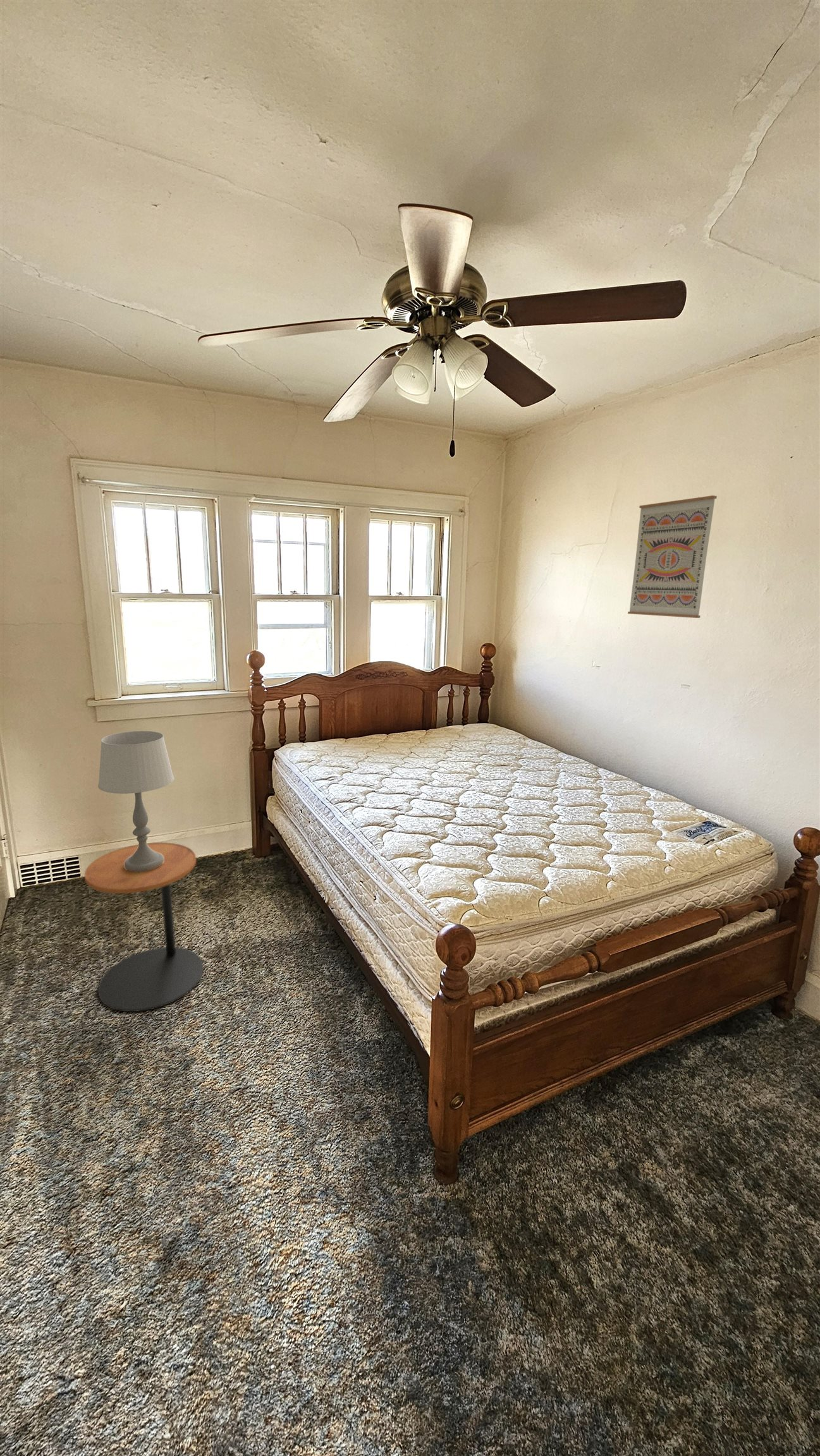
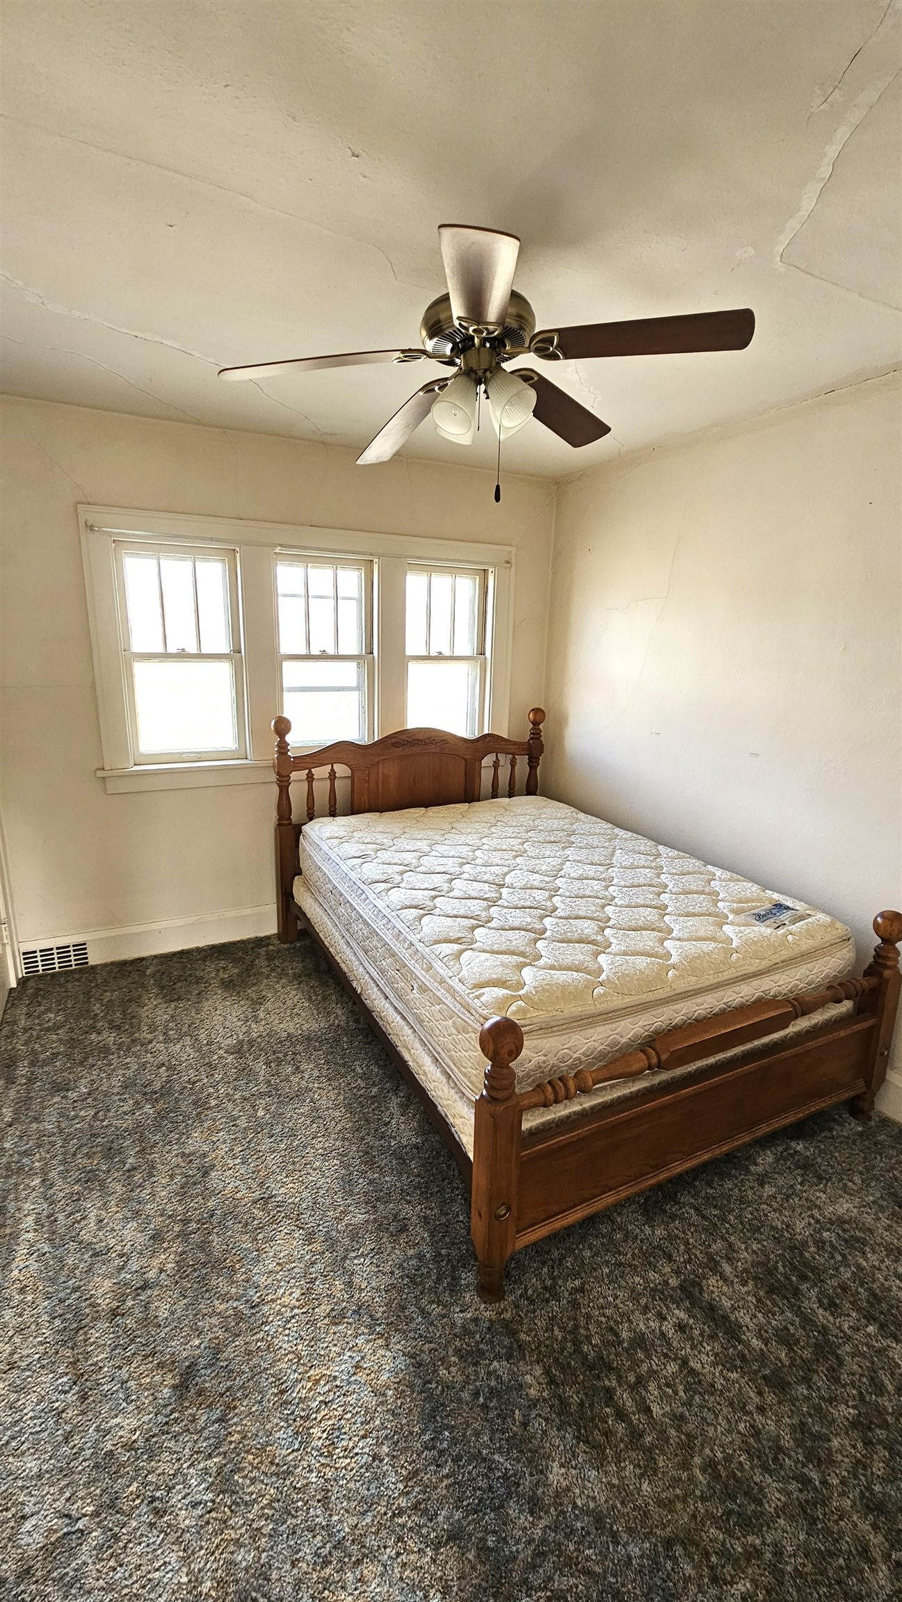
- side table (163, 918)
- wall art (668, 559)
- table lamp (138, 801)
